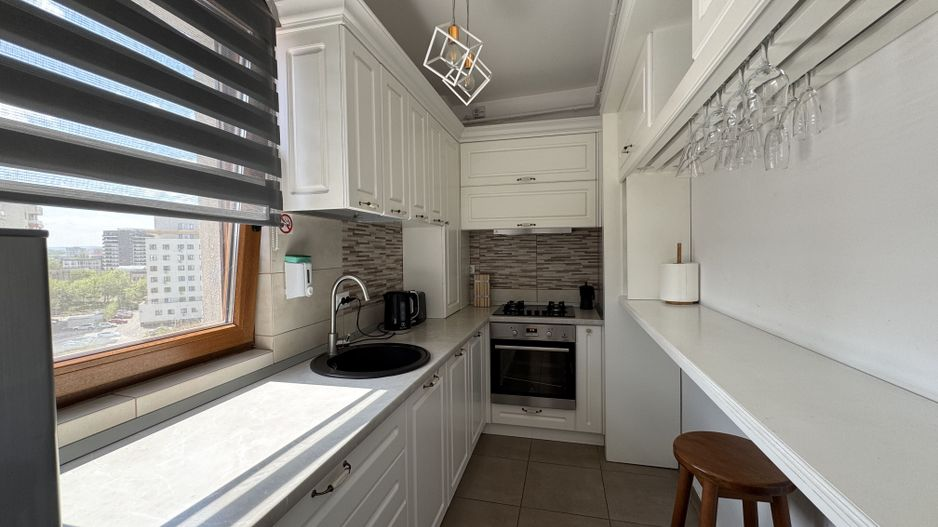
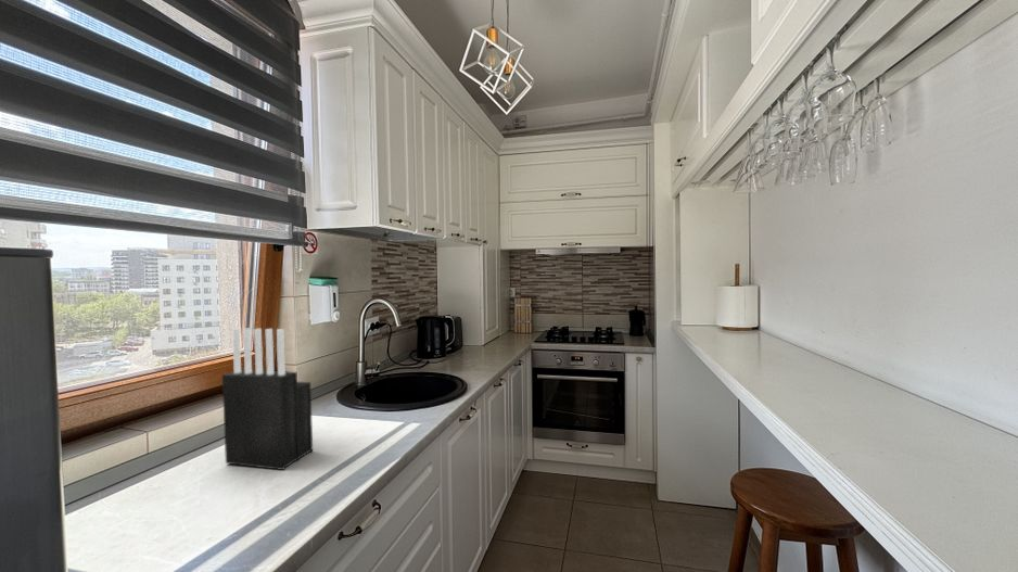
+ knife block (271, 391)
